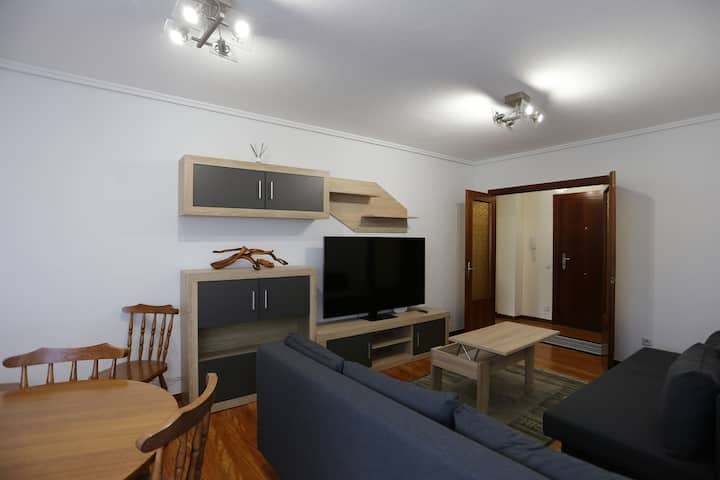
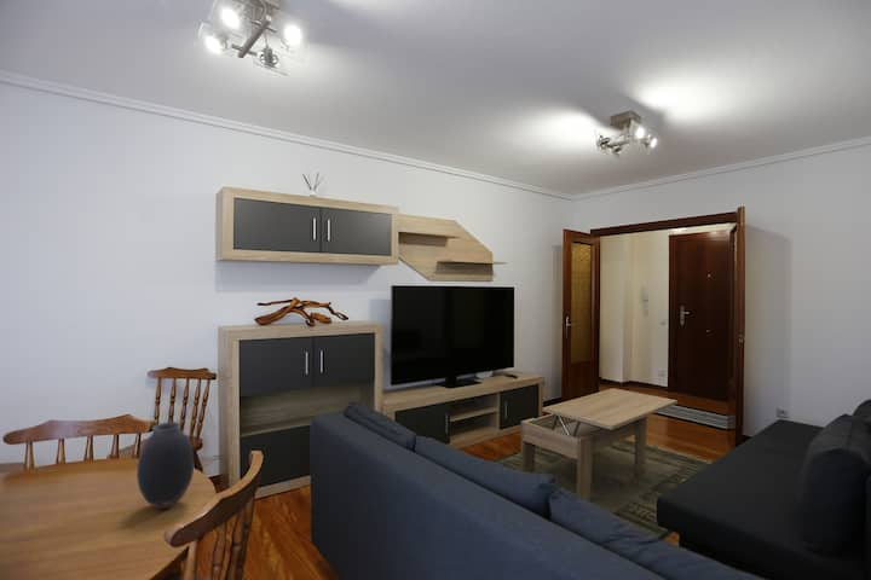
+ vase (166, 465)
